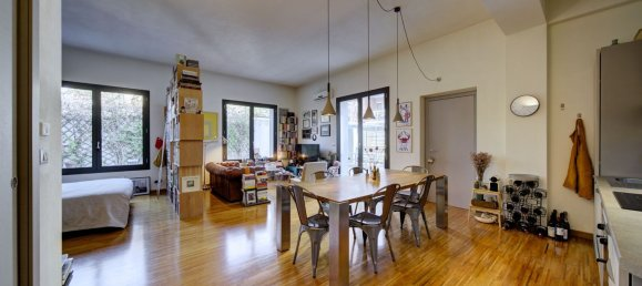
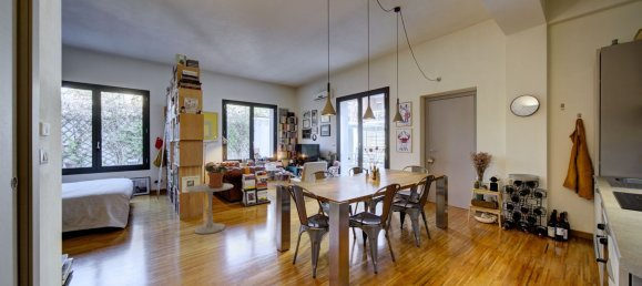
+ potted plant (216, 176)
+ side table (210, 207)
